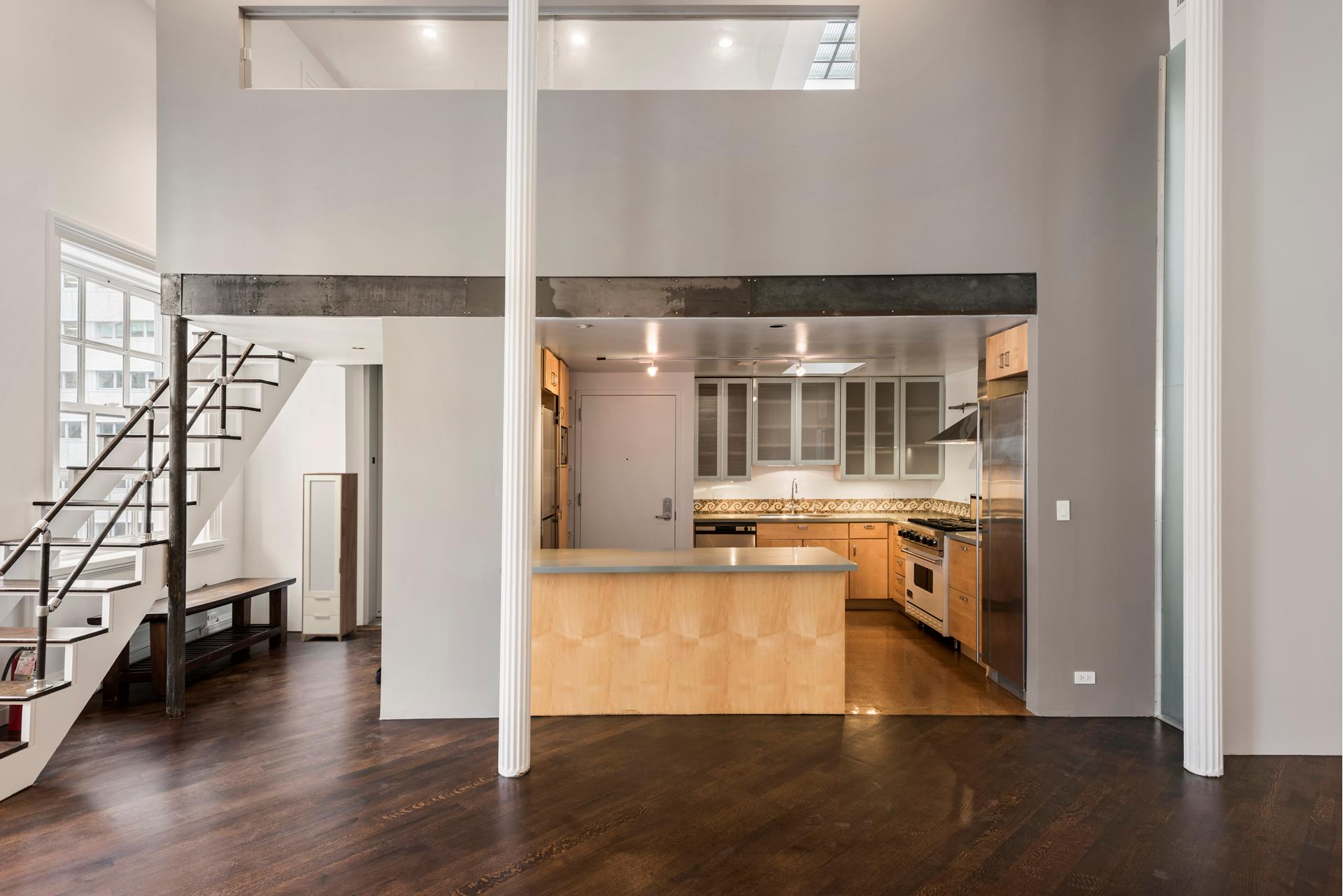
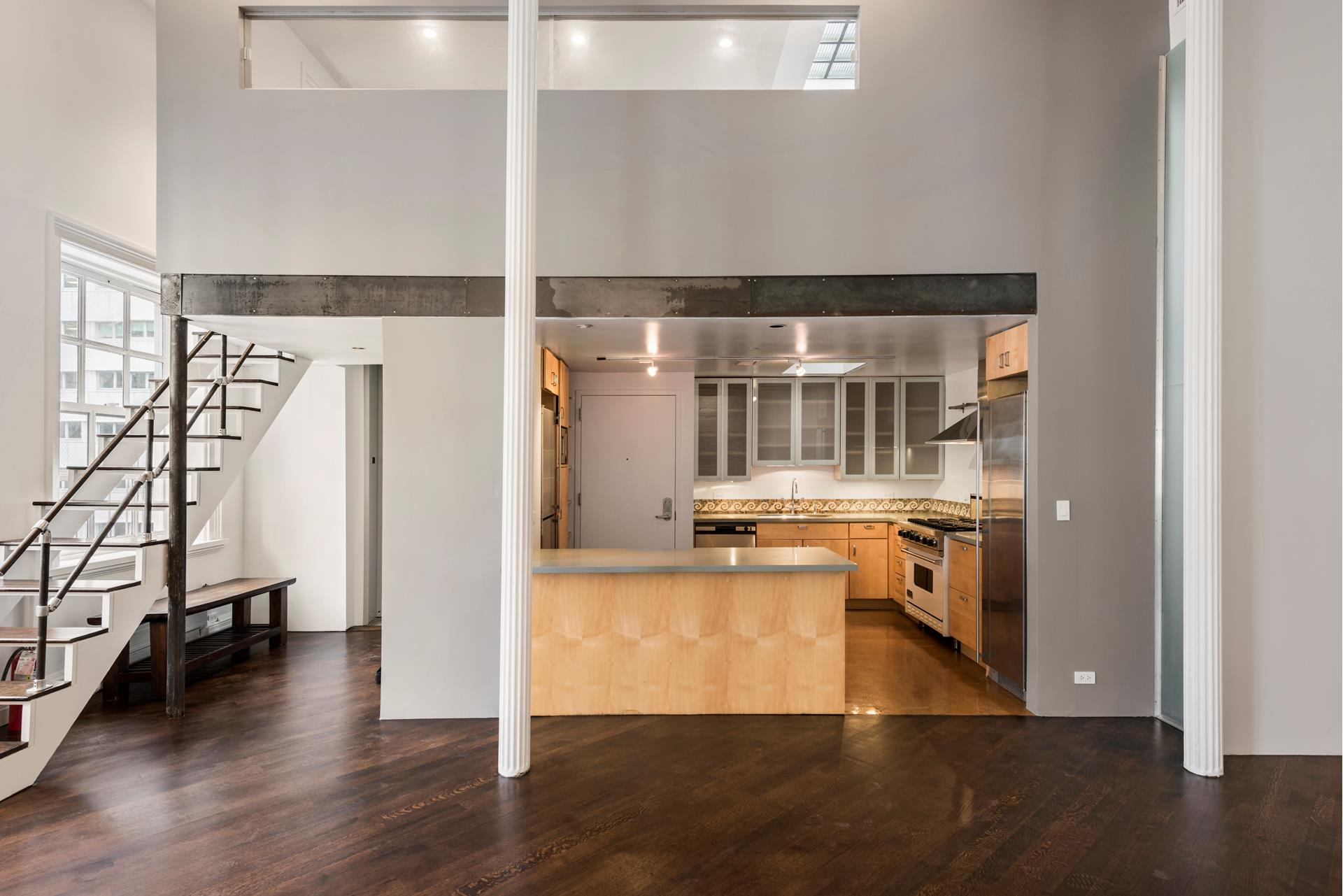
- cabinet (329, 555)
